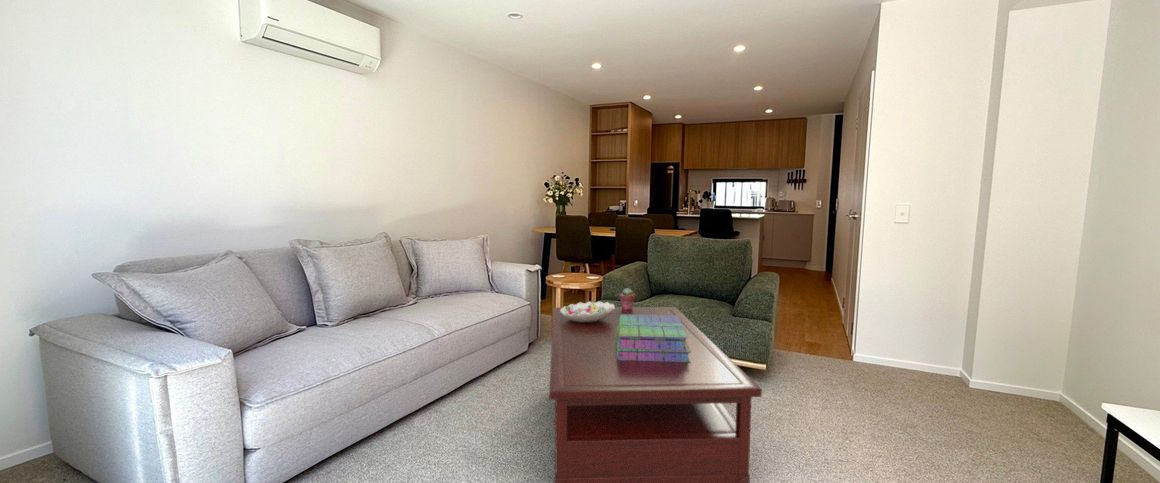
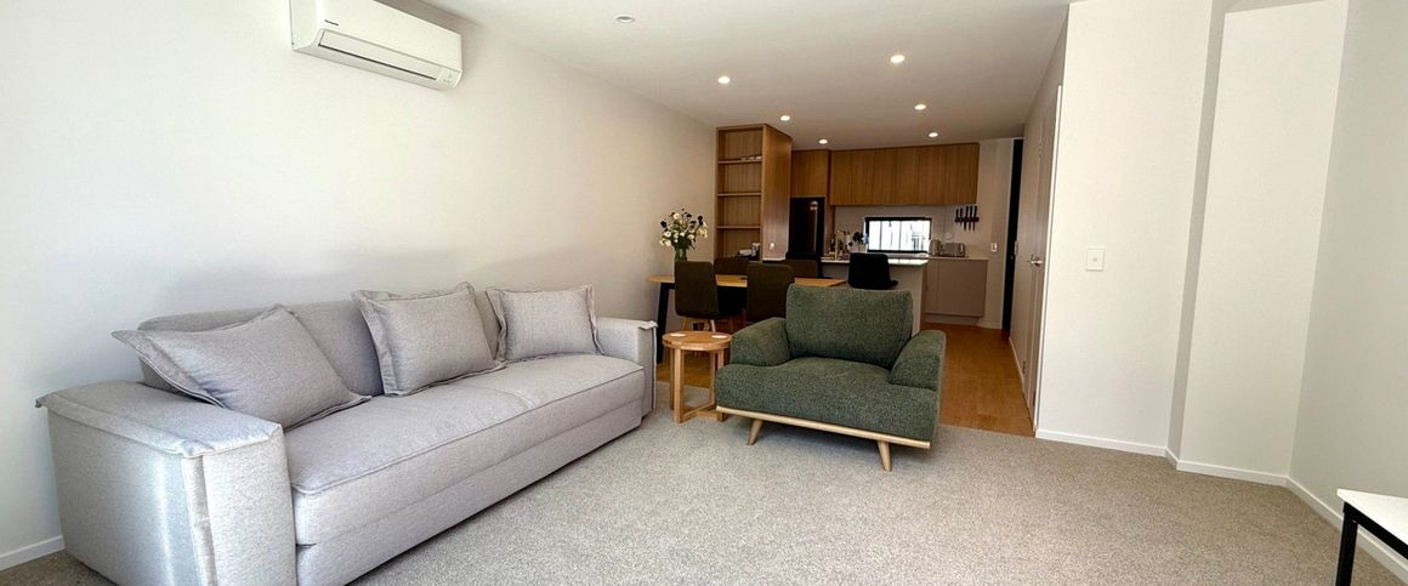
- stack of books (650, 335)
- potted succulent (627, 298)
- coffee table (629, 387)
- decorative bowl (587, 311)
